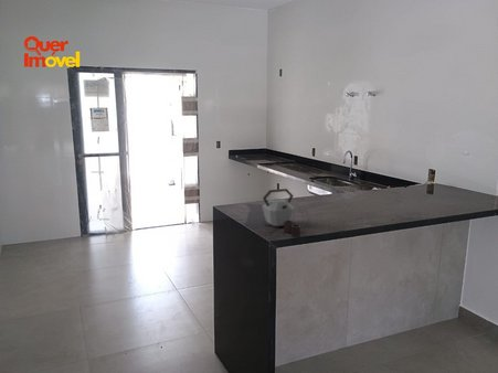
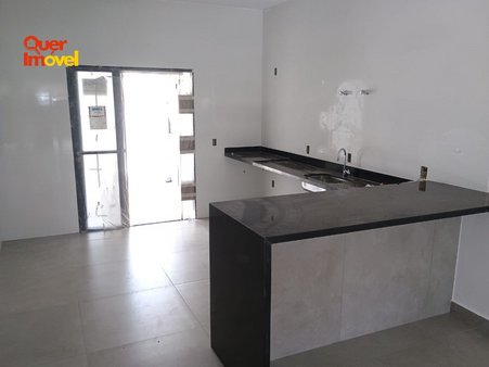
- kettle (284, 211)
